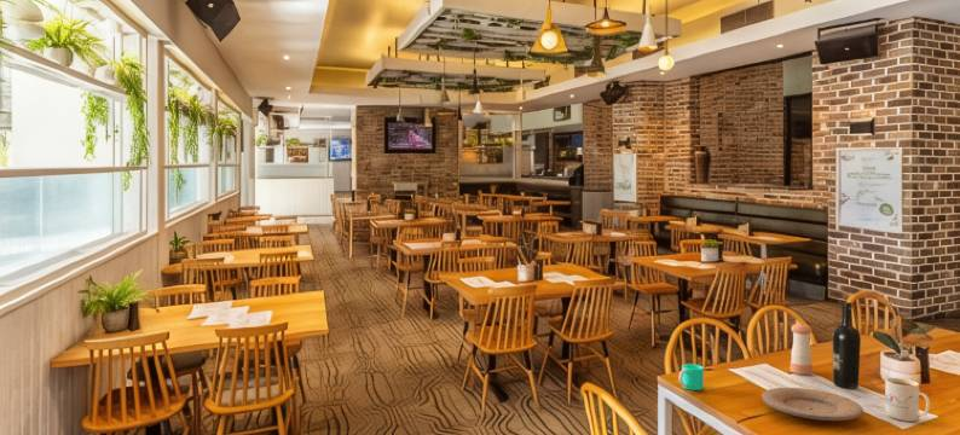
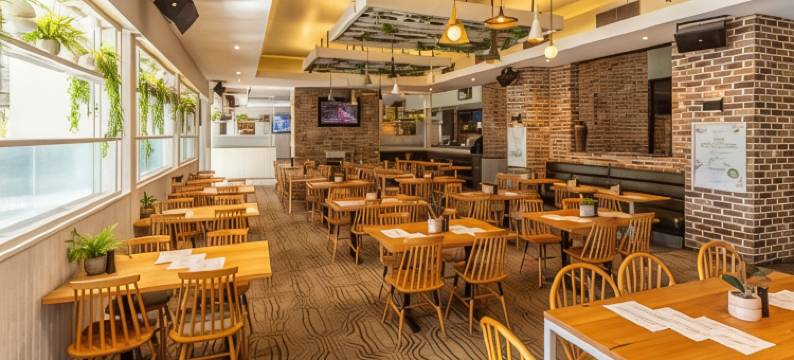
- cup (689, 377)
- wine bottle (846, 343)
- plate (810, 406)
- mug (907, 400)
- pepper shaker (800, 347)
